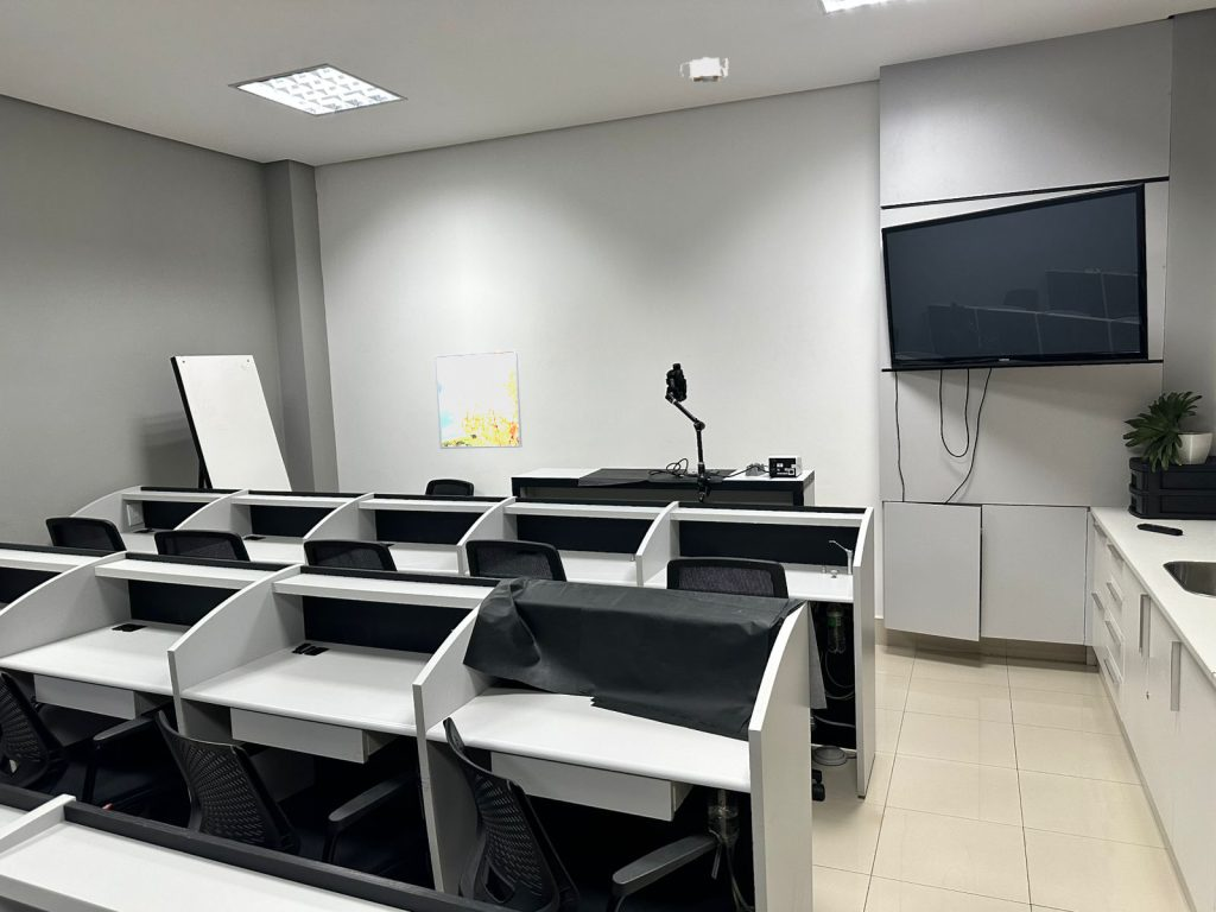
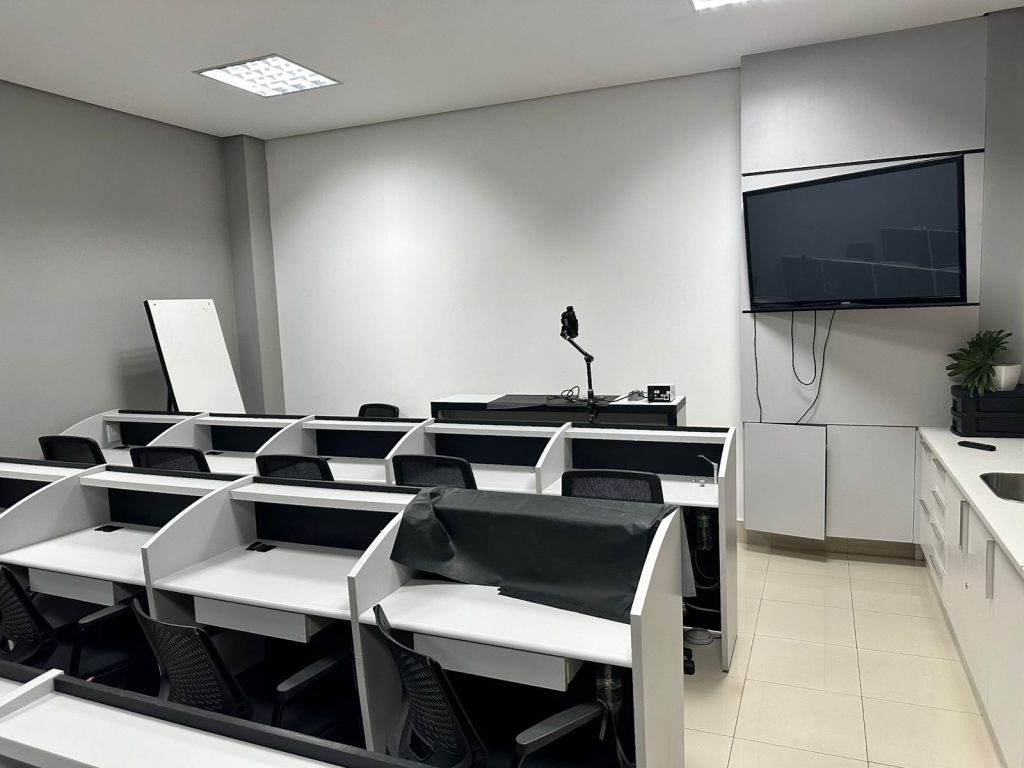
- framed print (477, 400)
- projector (703, 69)
